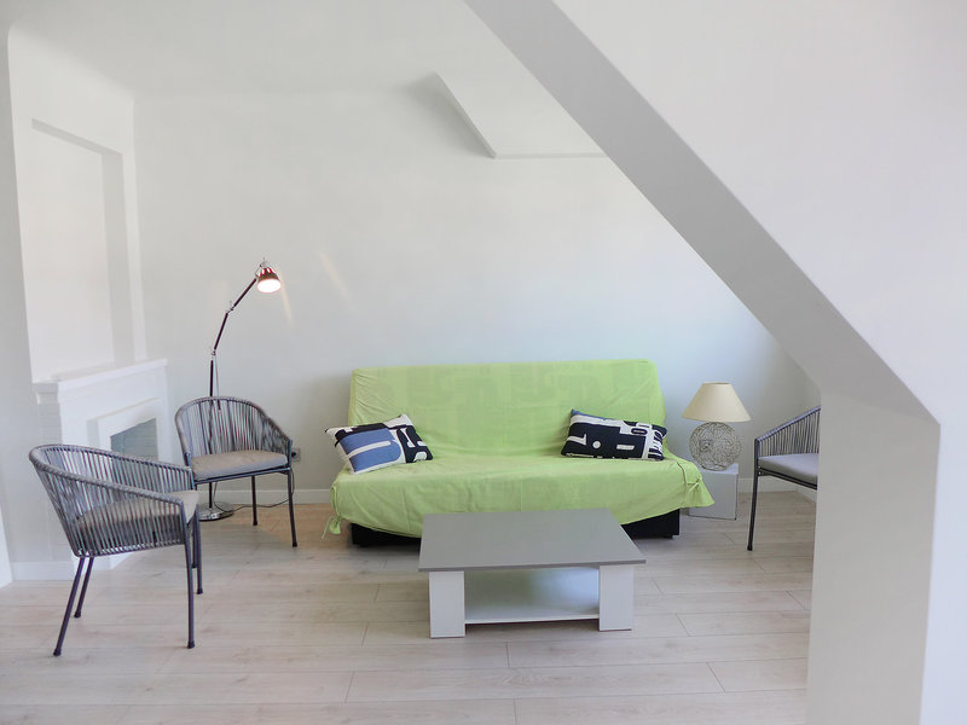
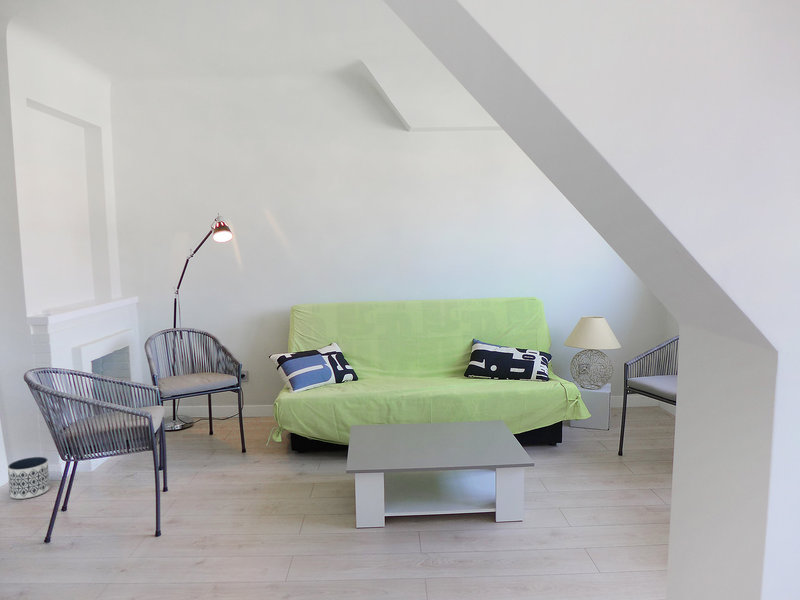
+ planter (29, 477)
